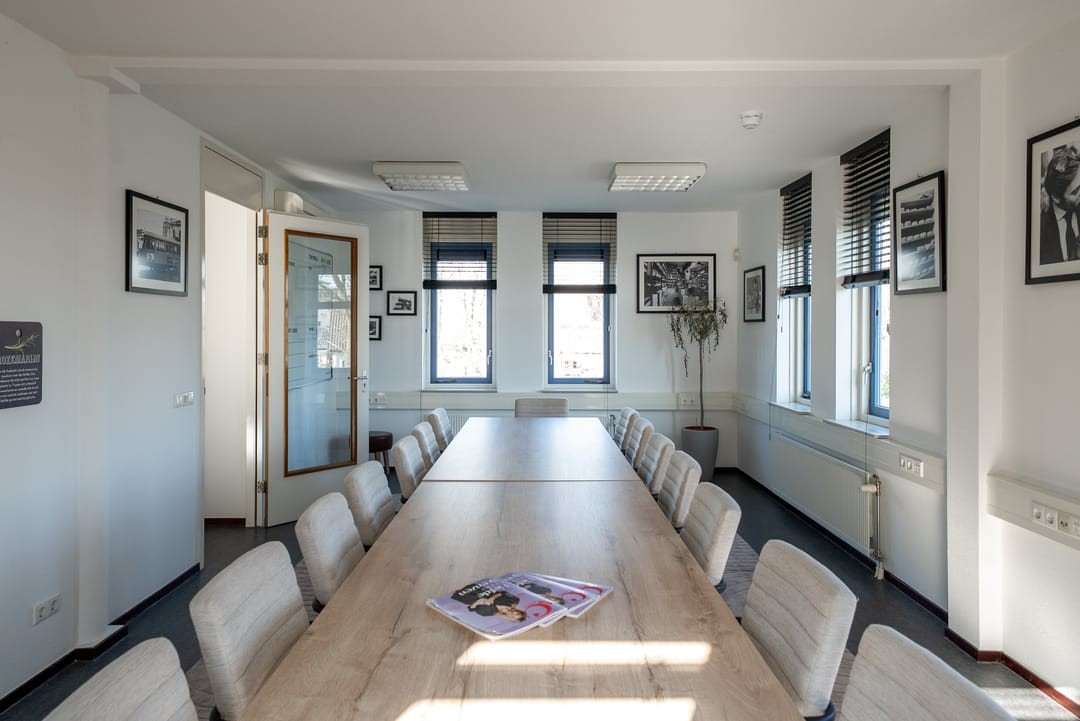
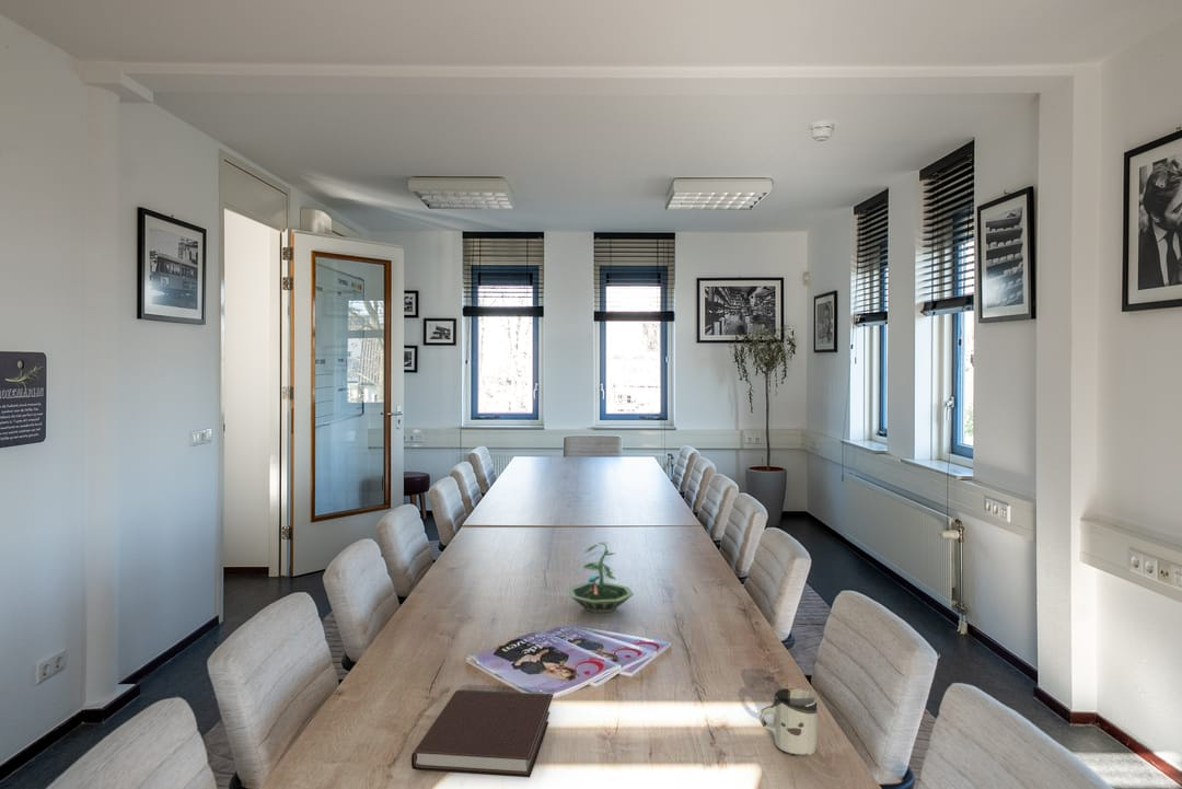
+ notebook (488, 729)
+ cup (787, 720)
+ terrarium (601, 557)
